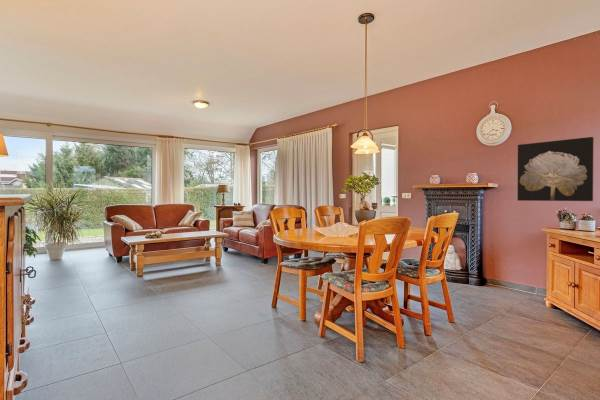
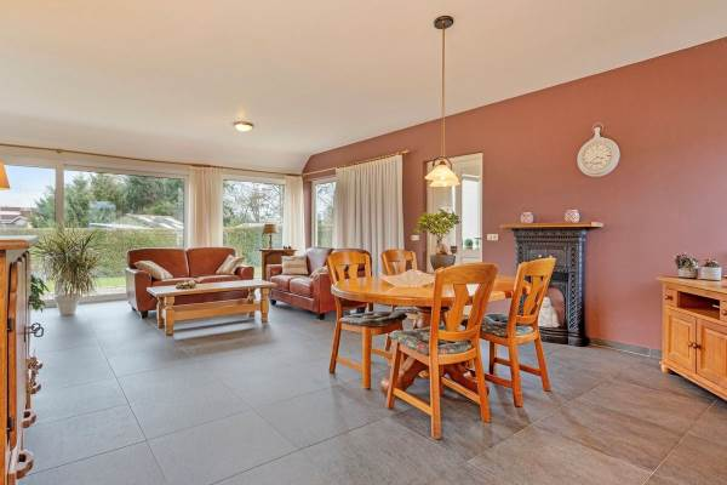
- wall art (552, 171)
